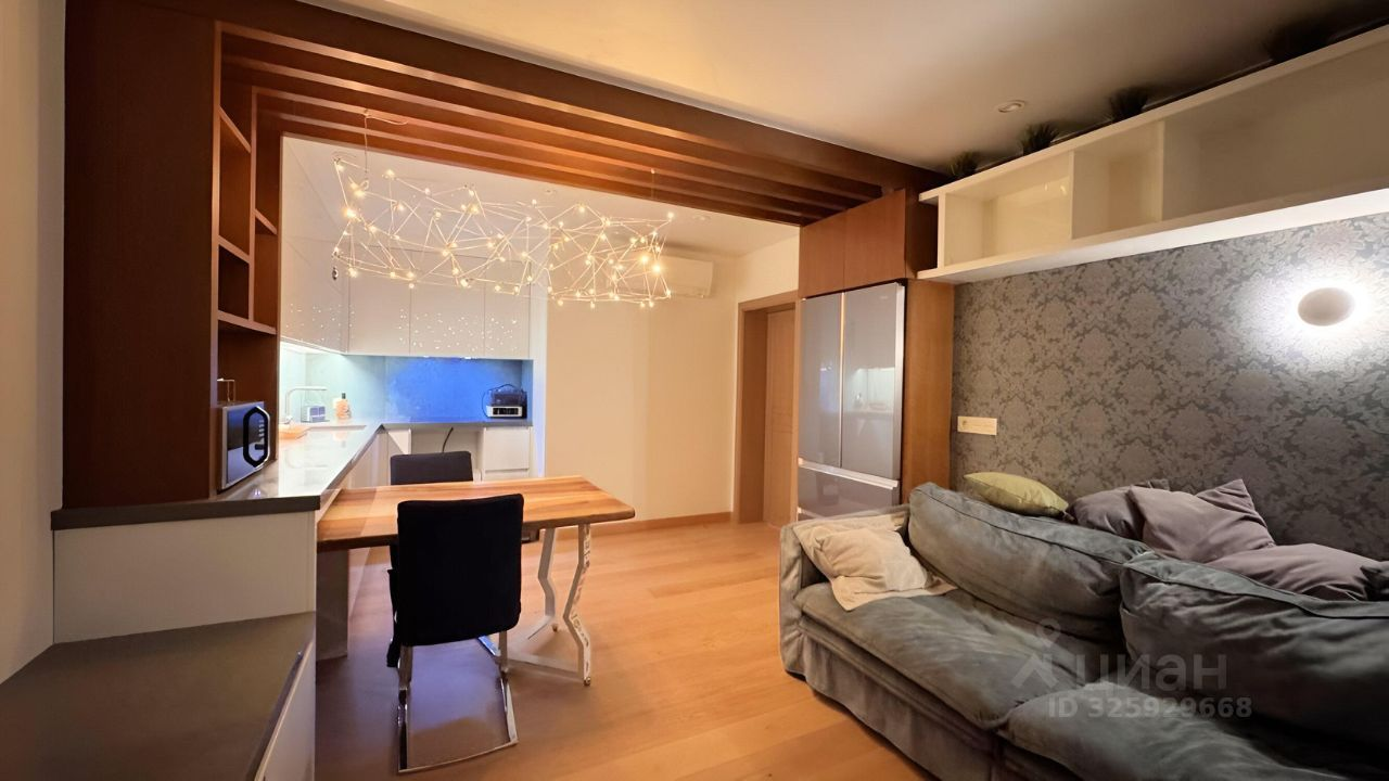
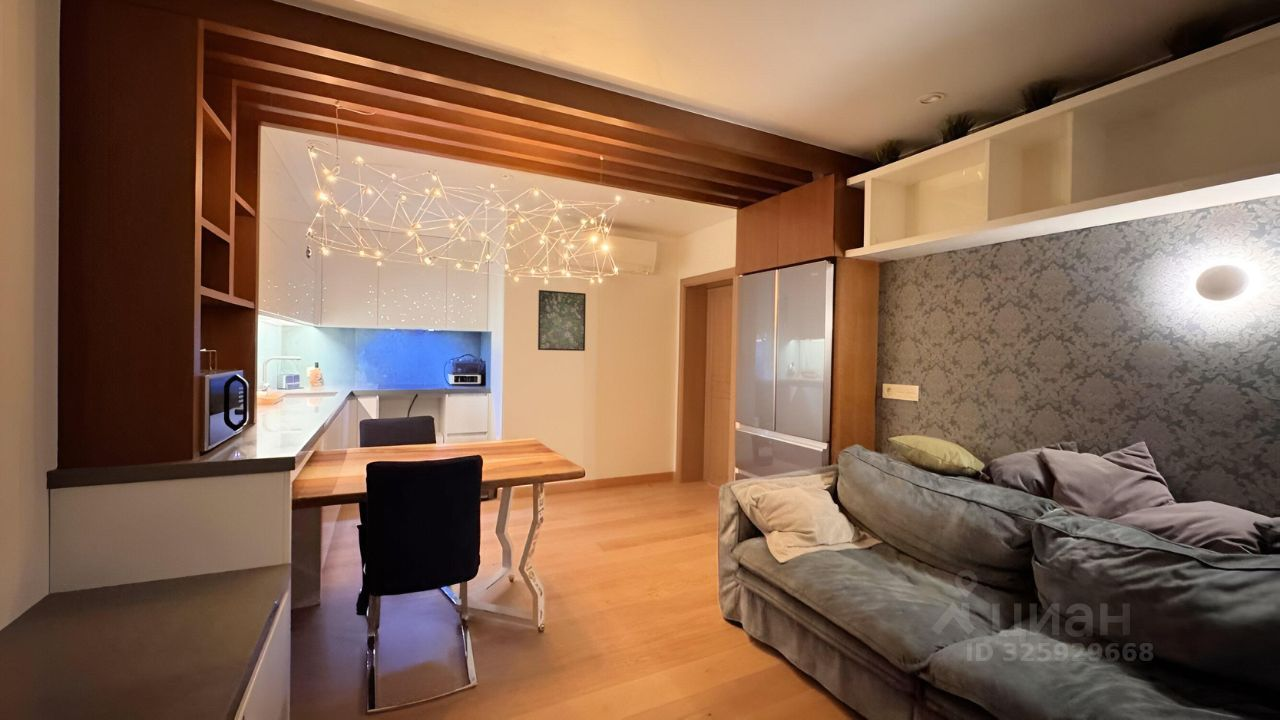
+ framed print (562, 321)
